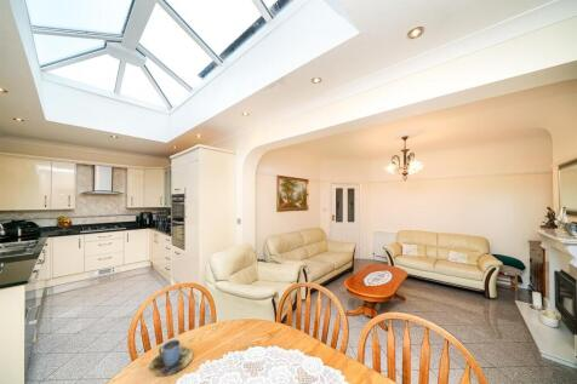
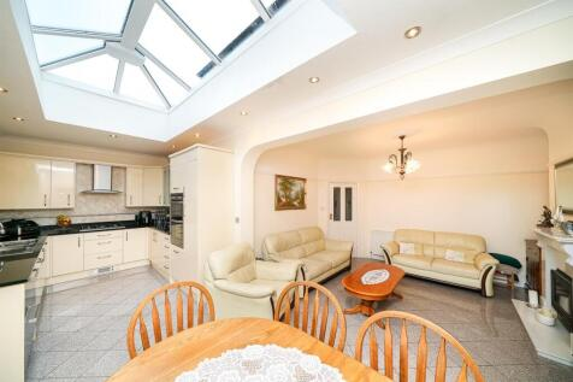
- cup (171, 353)
